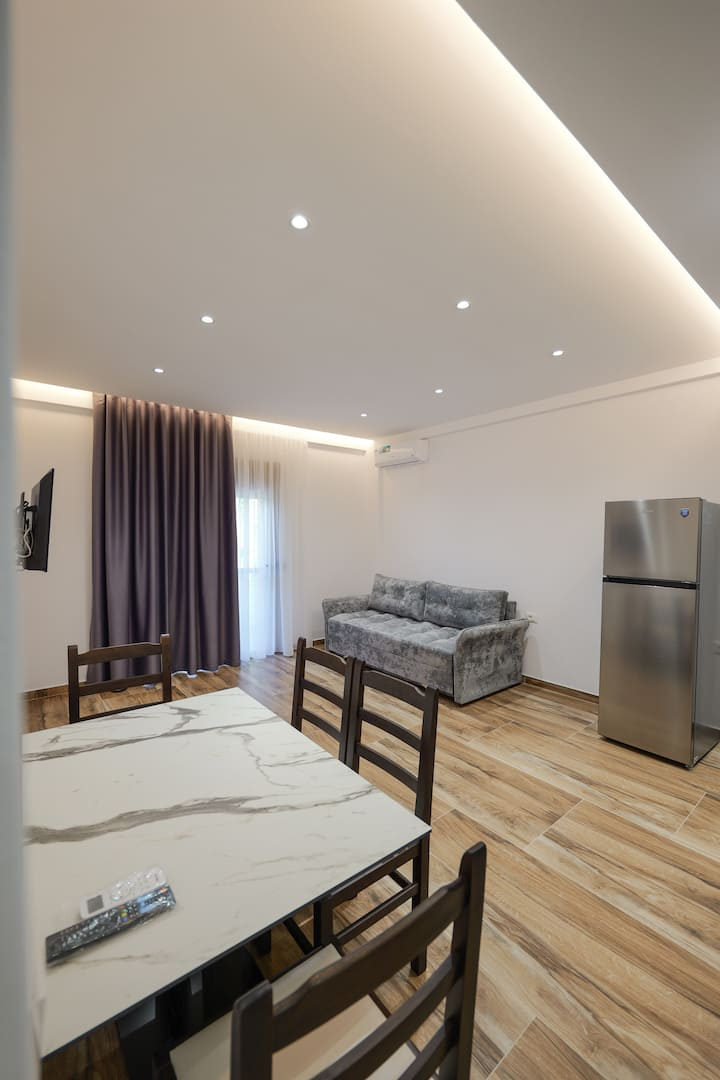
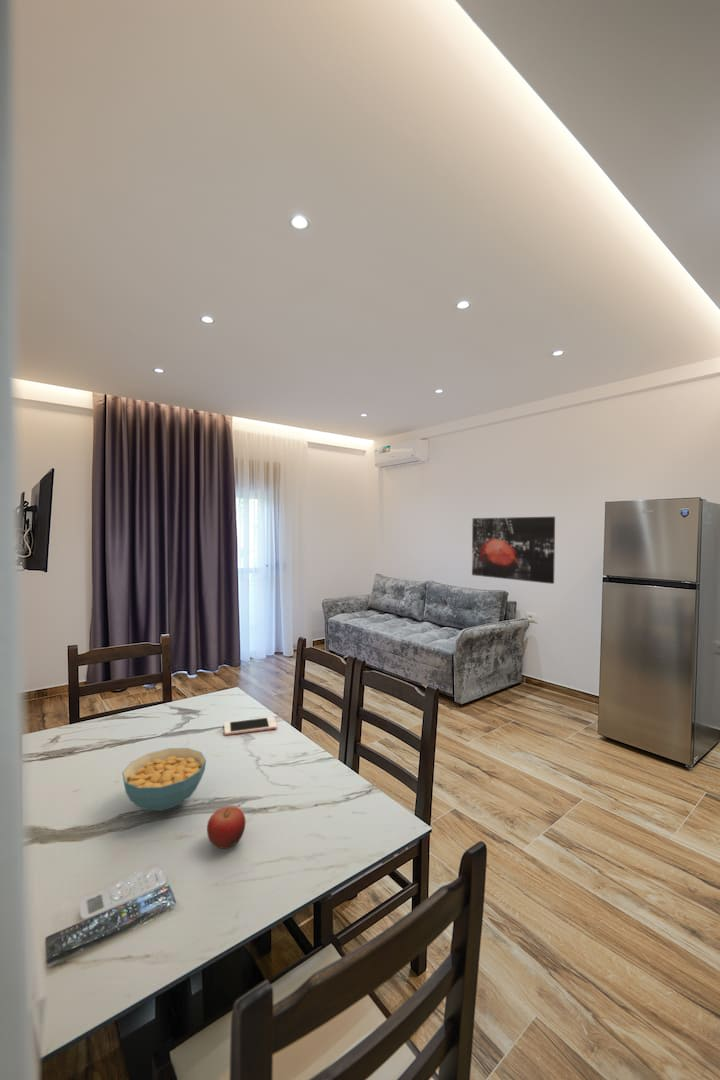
+ cereal bowl (165, 784)
+ wall art (510, 548)
+ fruit (226, 824)
+ cell phone (250, 725)
